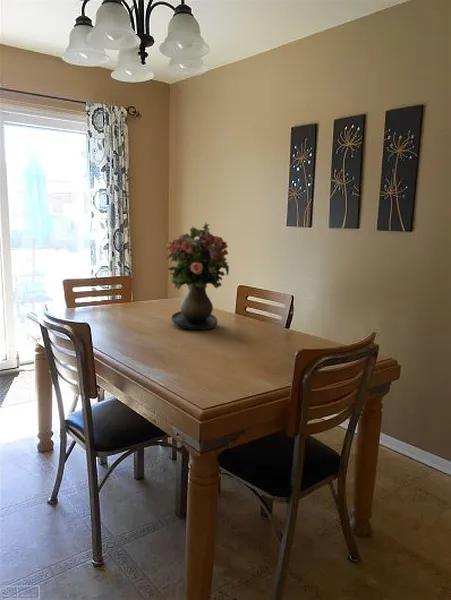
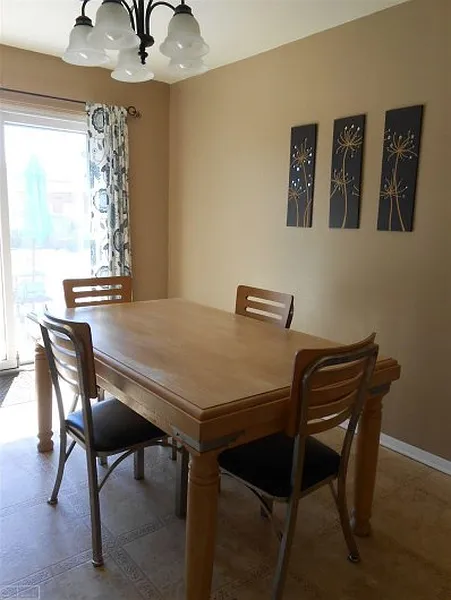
- bouquet (196, 275)
